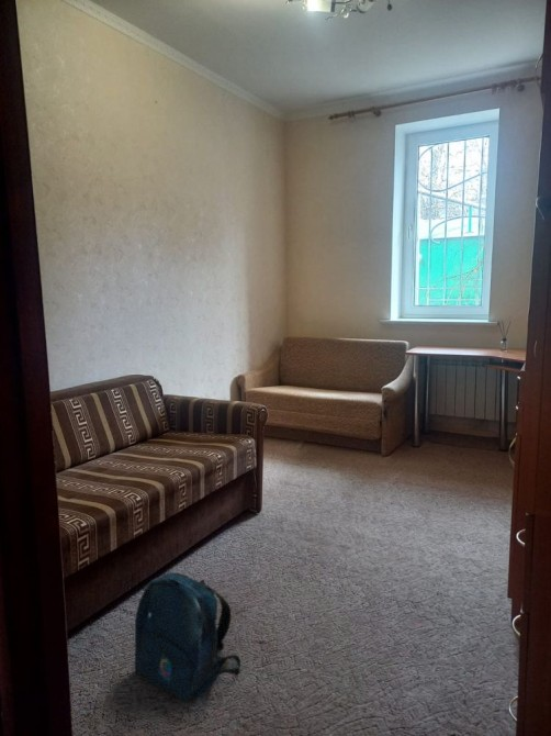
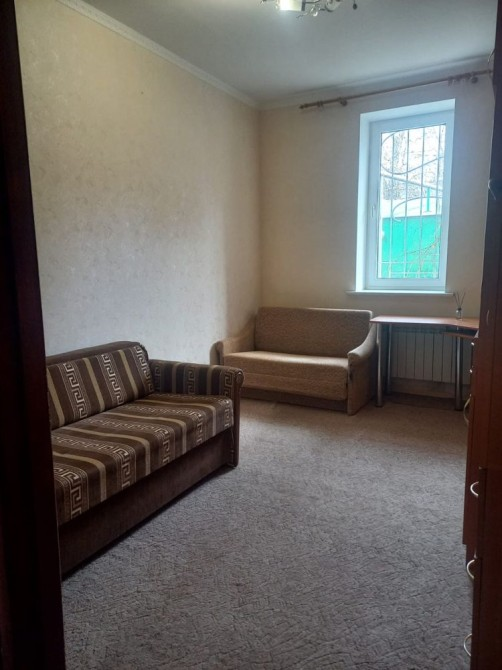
- backpack (184, 616)
